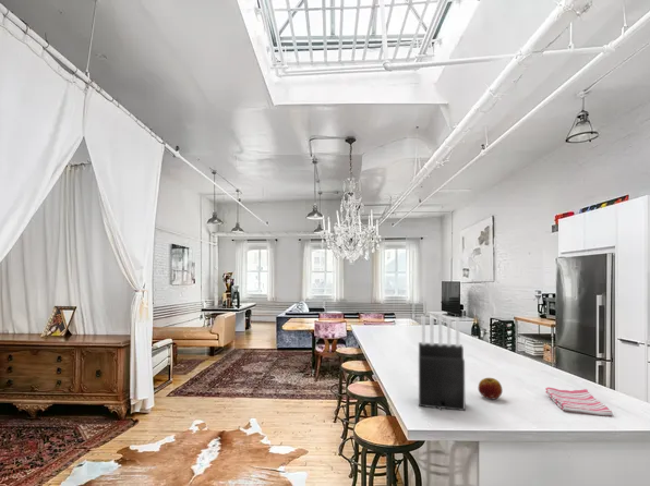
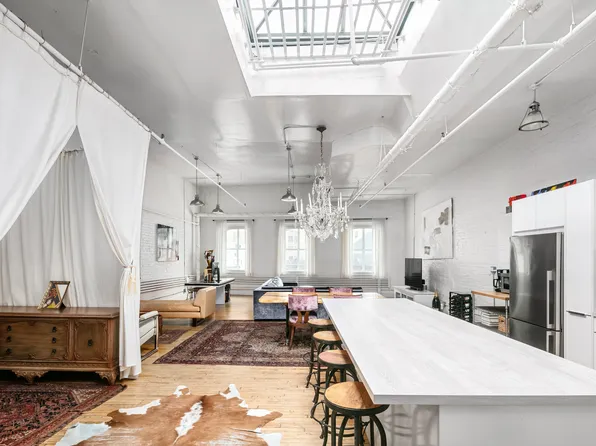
- fruit (490, 388)
- dish towel (576, 400)
- knife block (441, 361)
